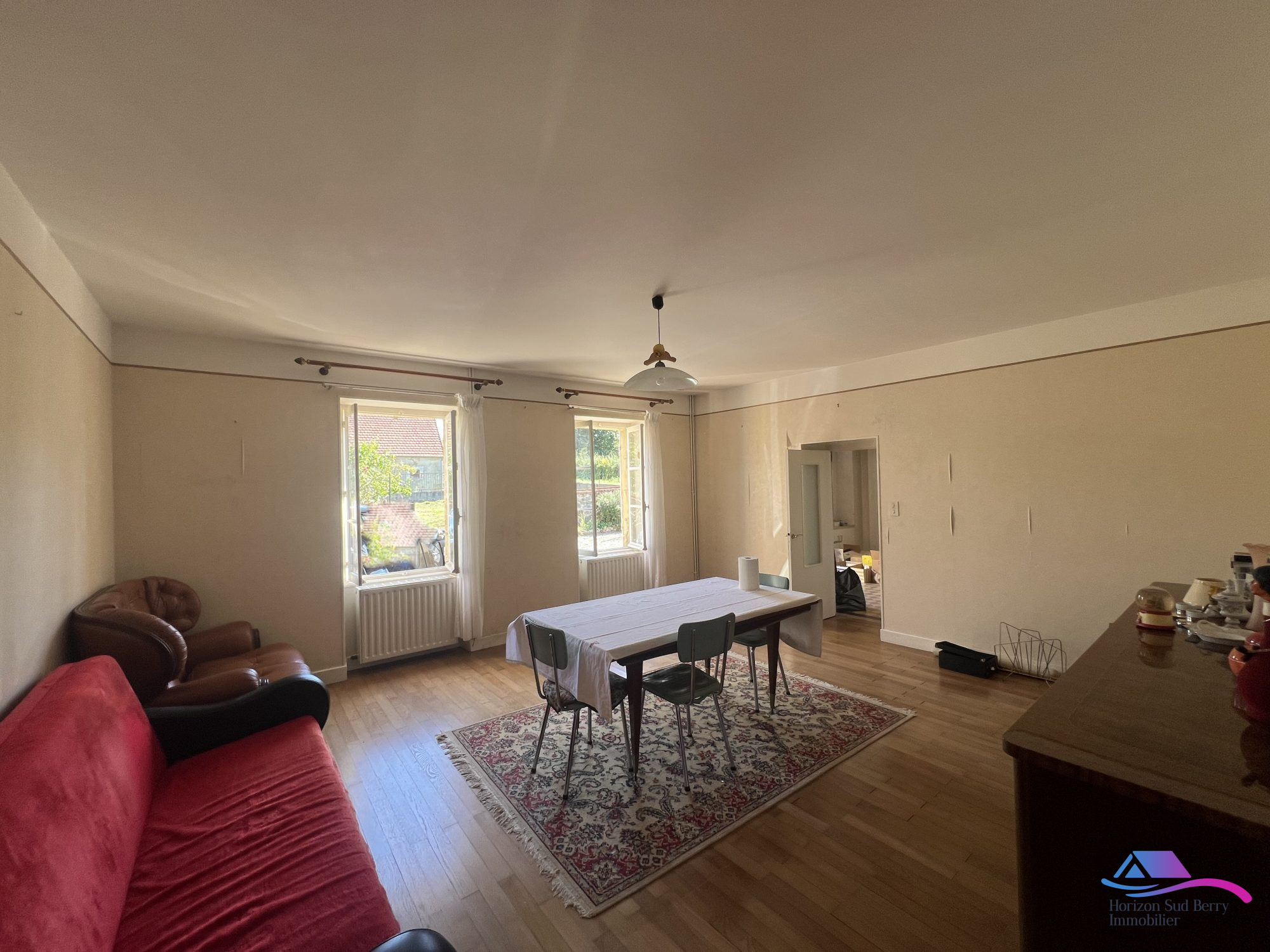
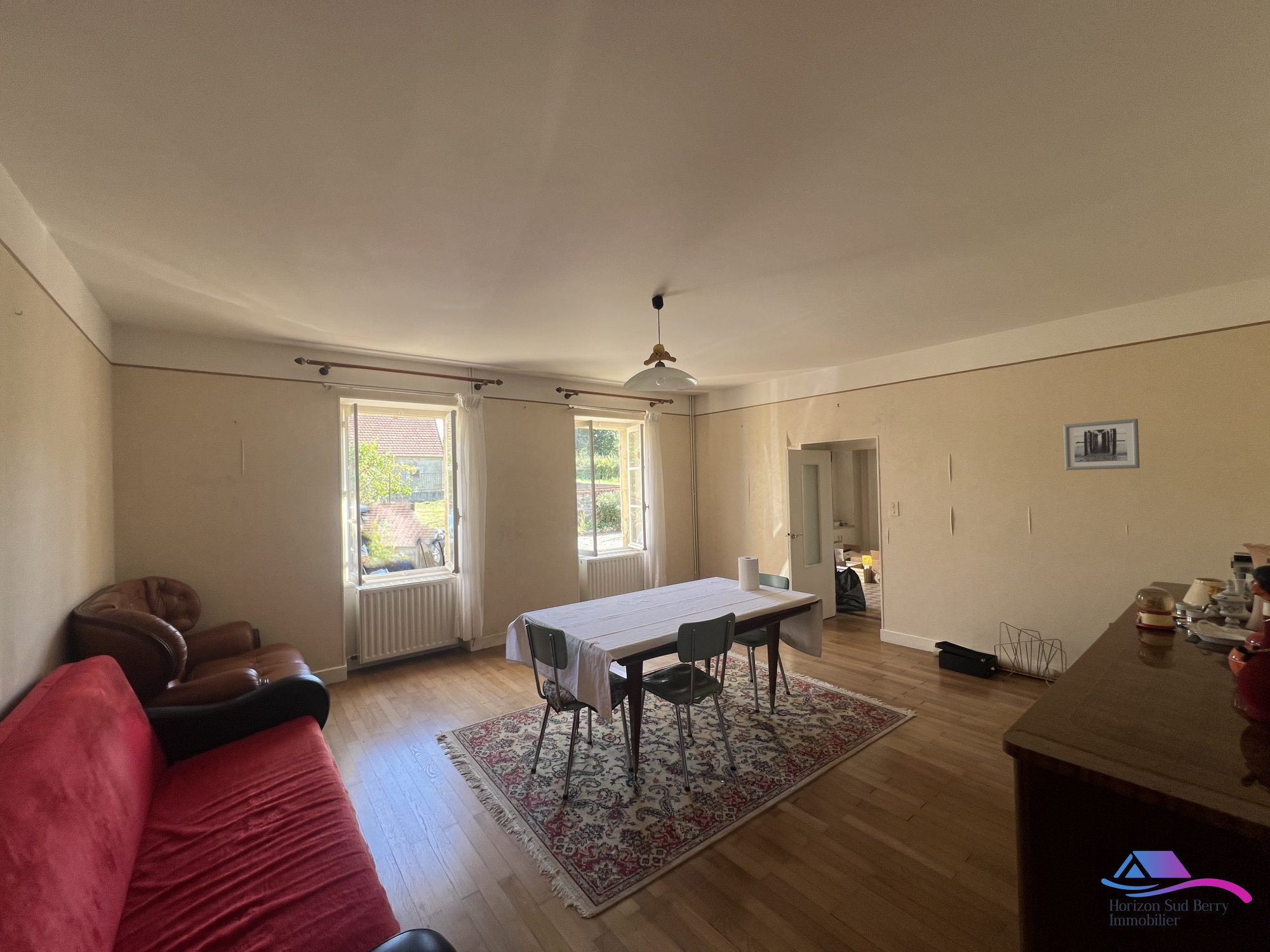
+ wall art (1100, 445)
